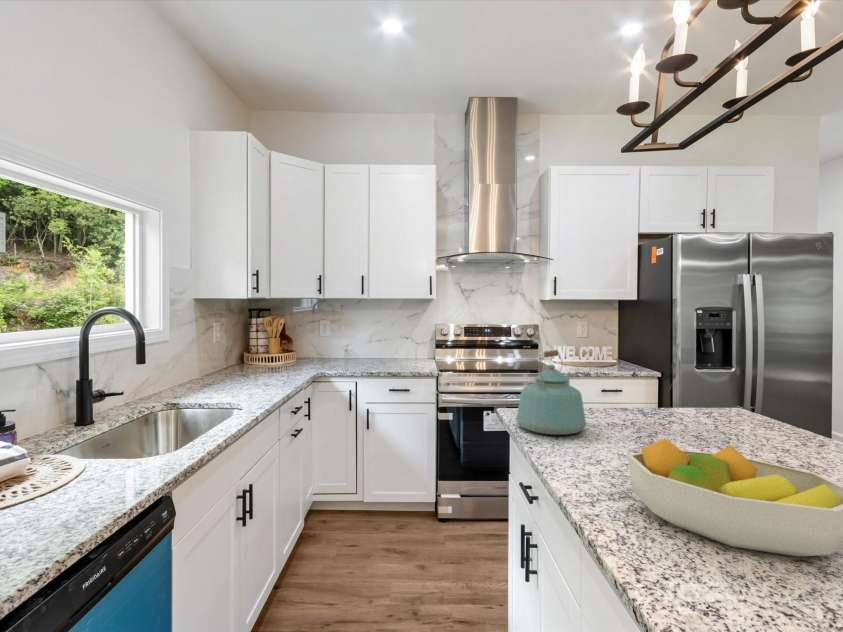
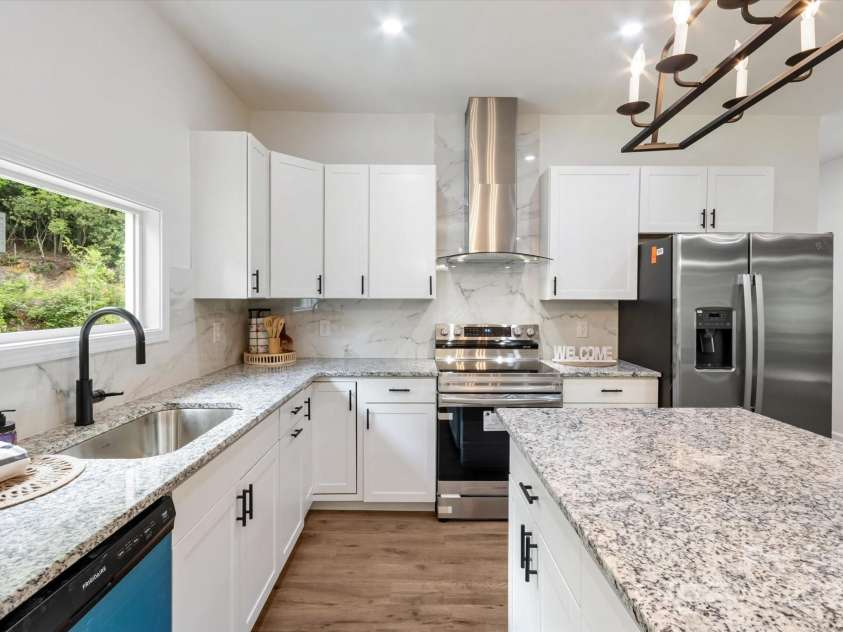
- kettle (553, 388)
- fruit bowl (732, 487)
